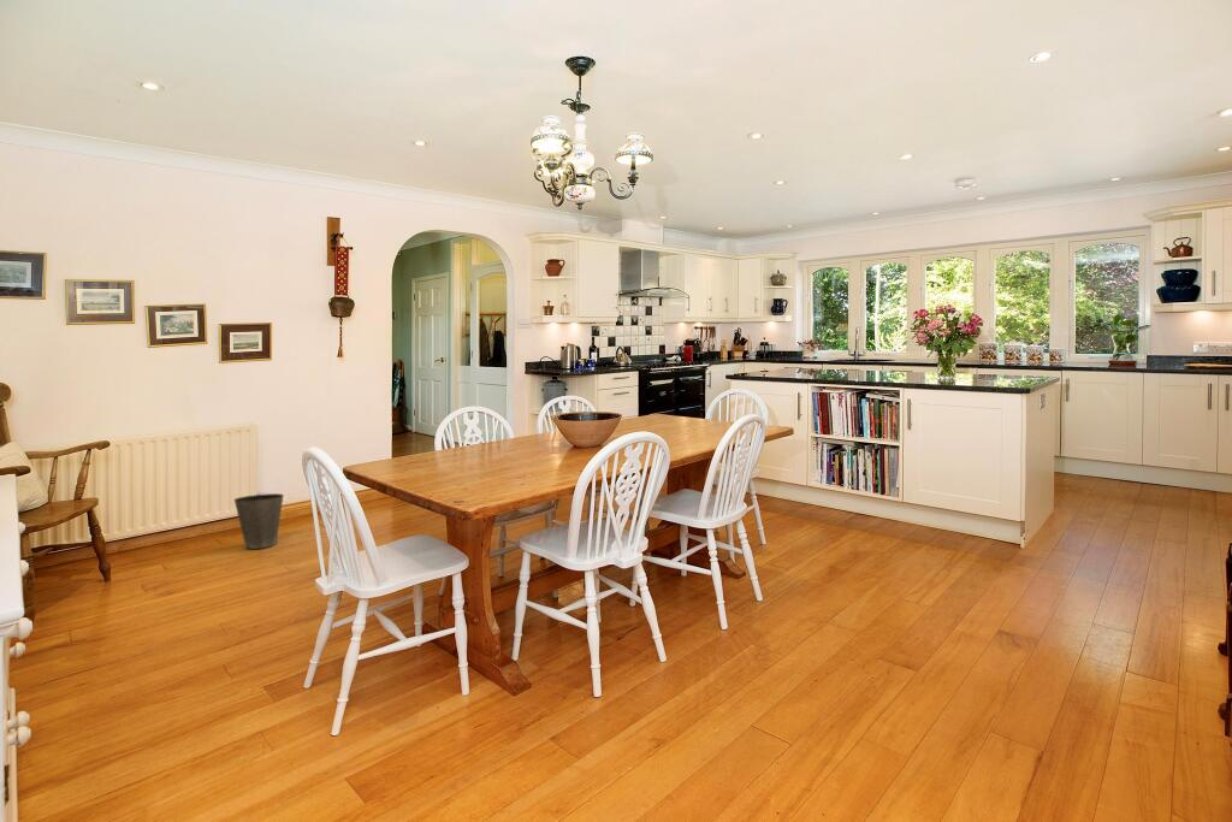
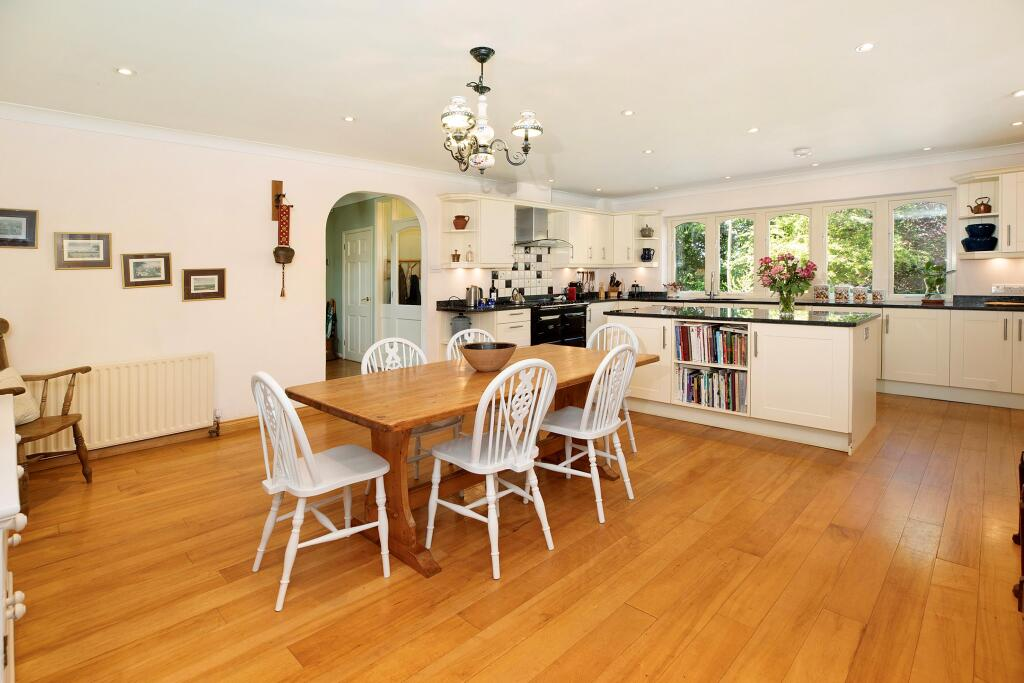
- waste basket (259, 521)
